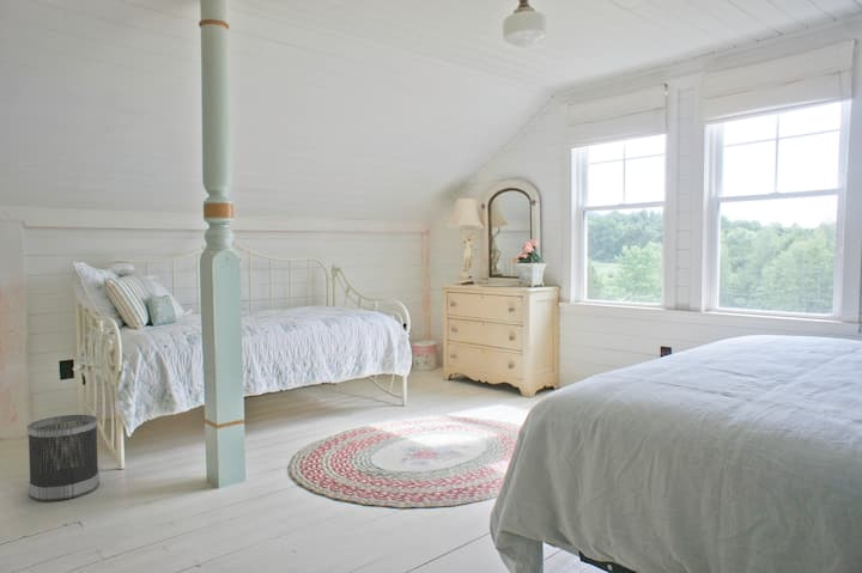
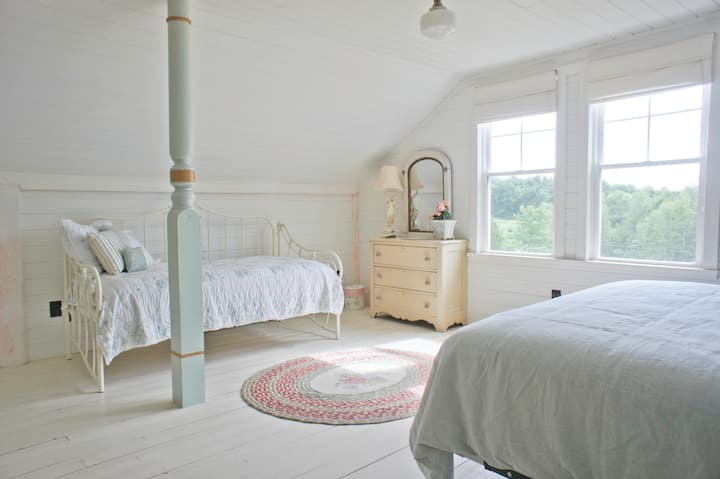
- wastebasket (63, 456)
